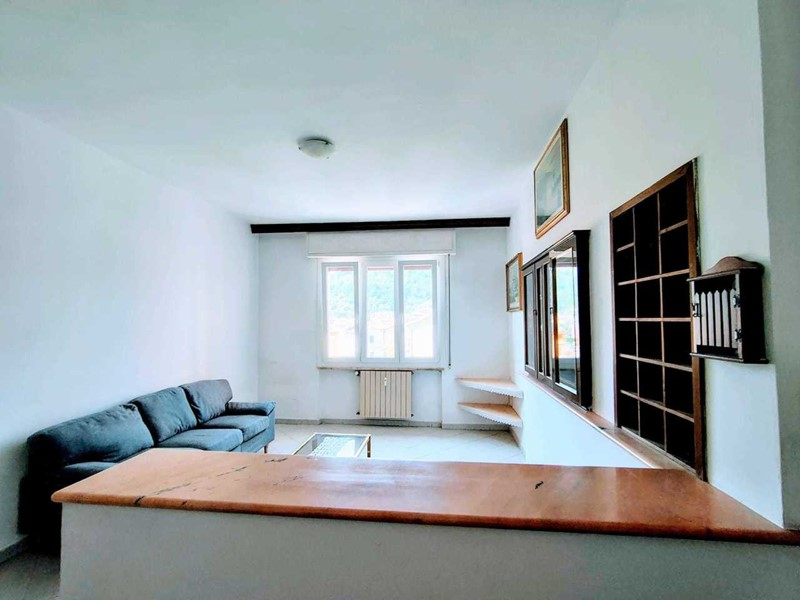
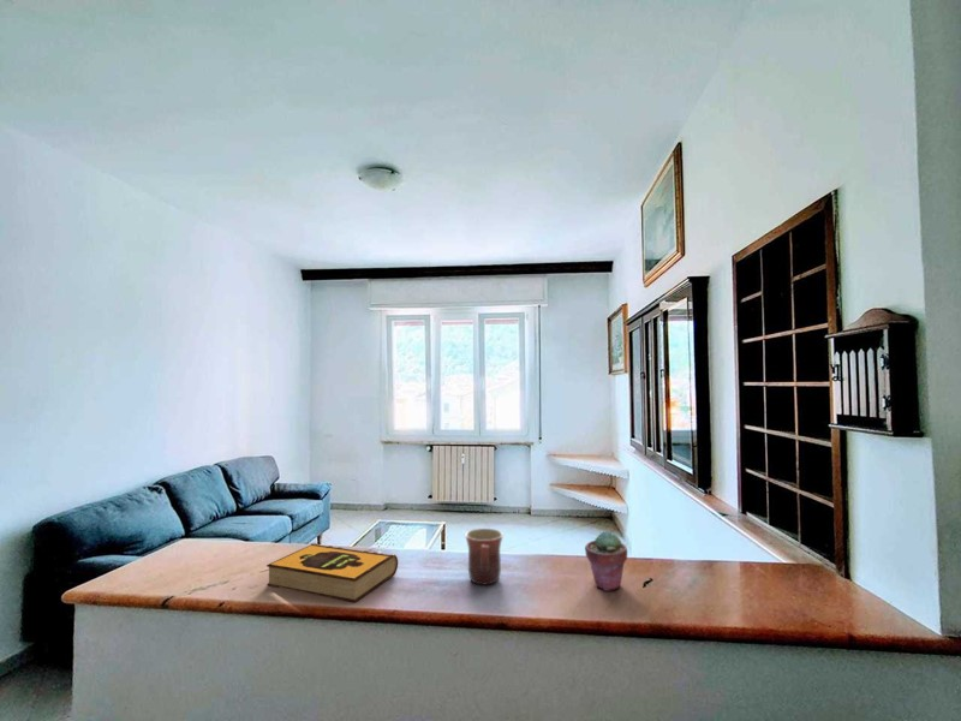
+ mug (484, 559)
+ potted succulent (605, 558)
+ hardback book (334, 567)
